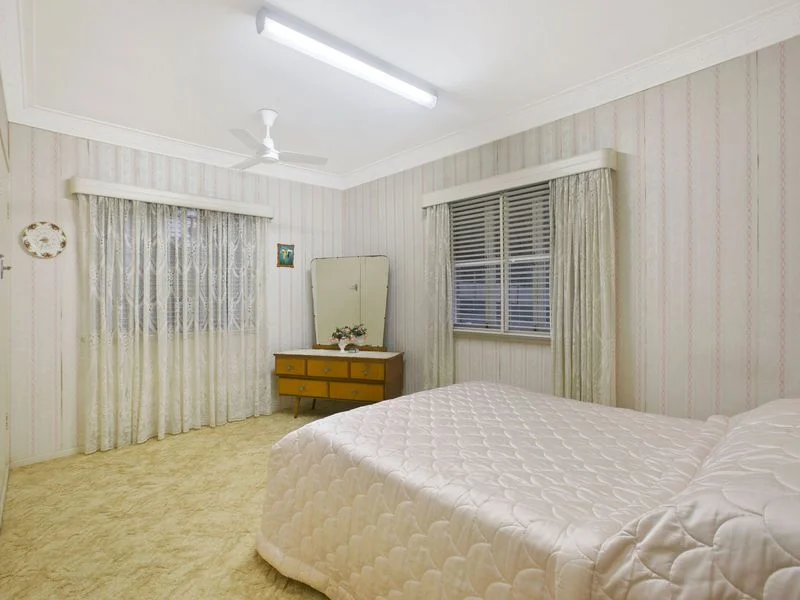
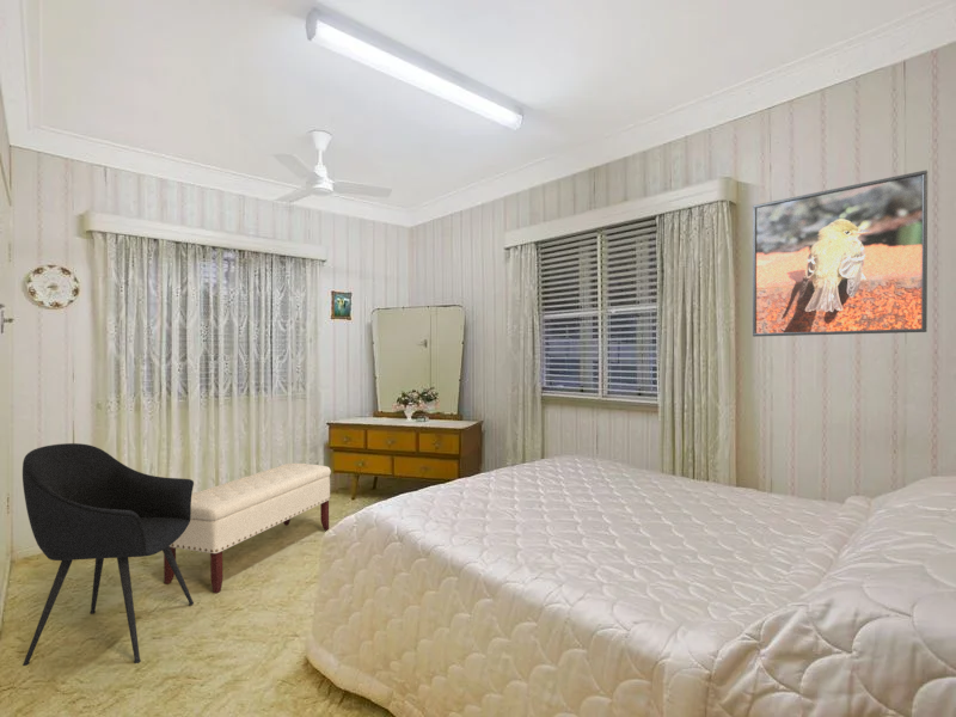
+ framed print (831, 262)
+ armchair (117, 537)
+ bench (257, 516)
